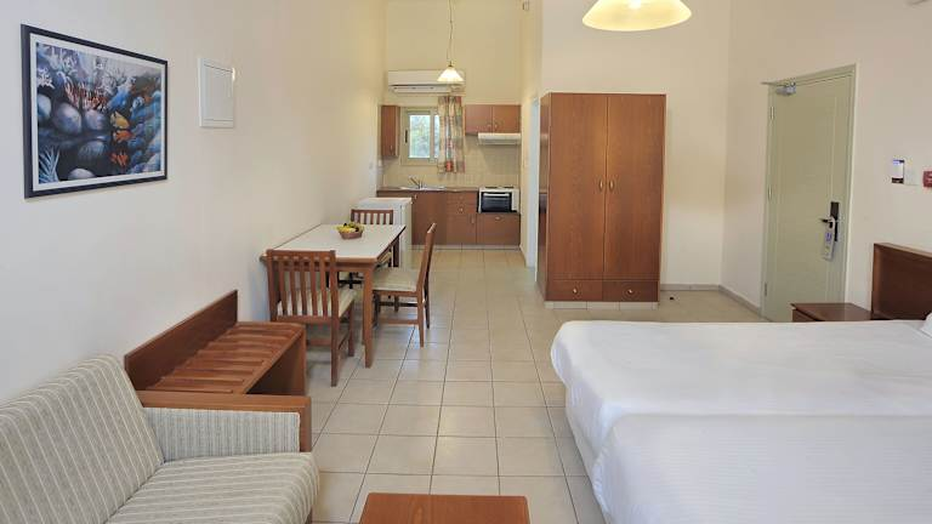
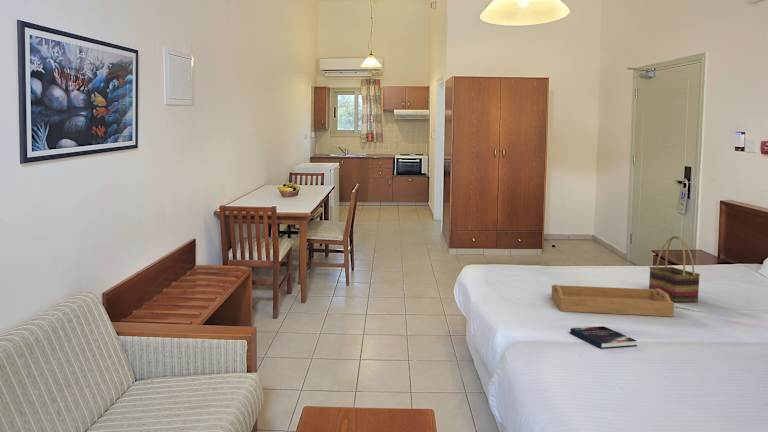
+ hardback book (602, 336)
+ serving tray (608, 297)
+ woven basket (674, 267)
